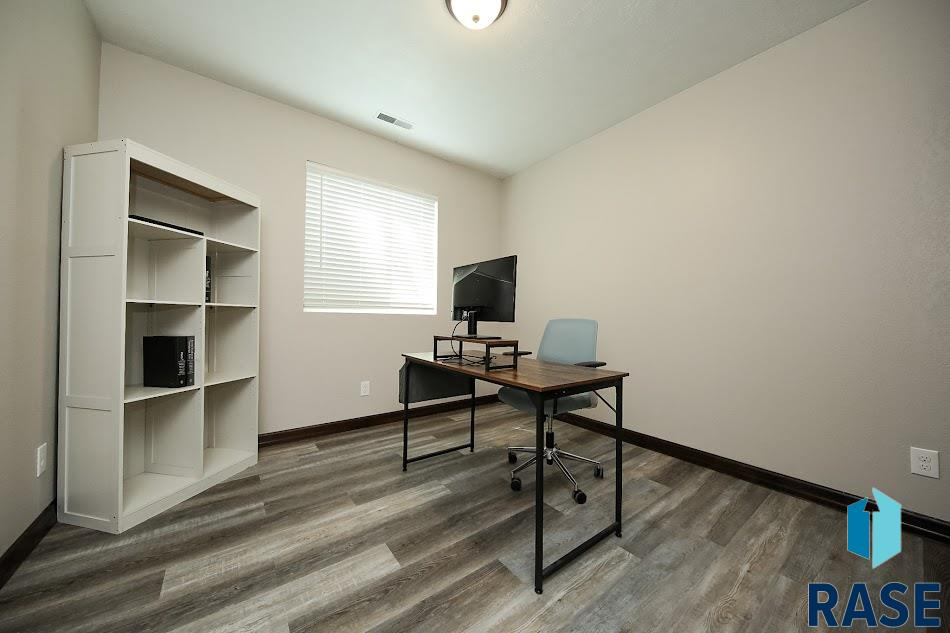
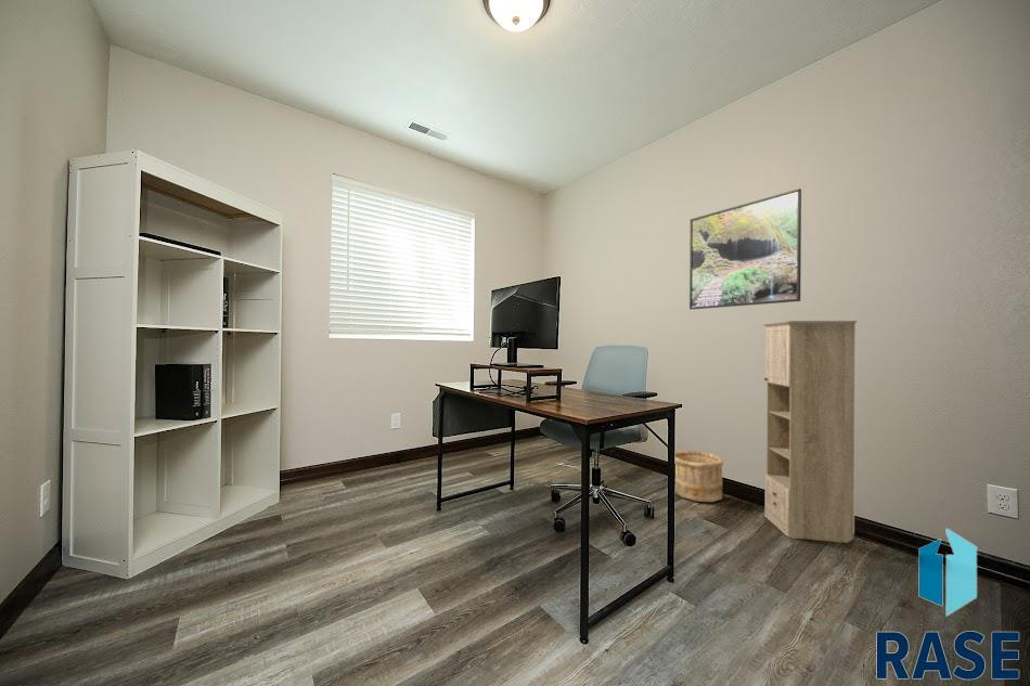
+ wooden bucket (695, 475)
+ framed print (738, 256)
+ storage cabinet (806, 425)
